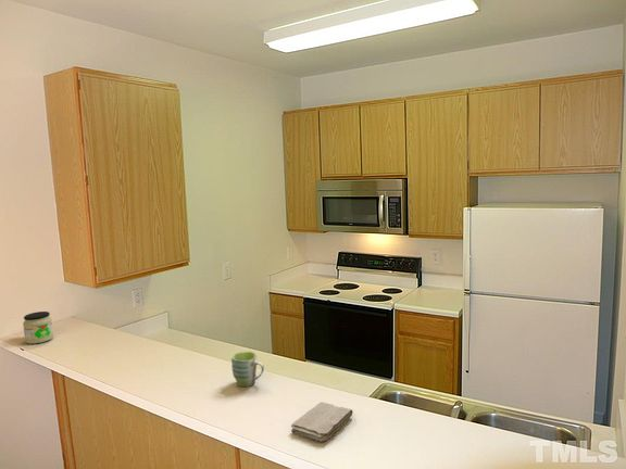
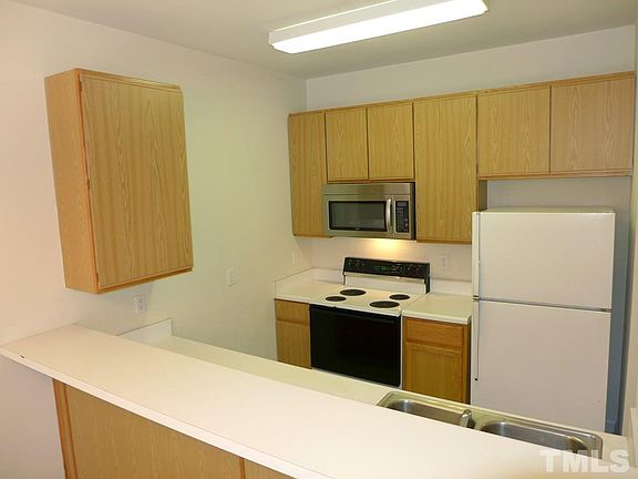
- washcloth (322, 419)
- jar (38, 327)
- mug (248, 369)
